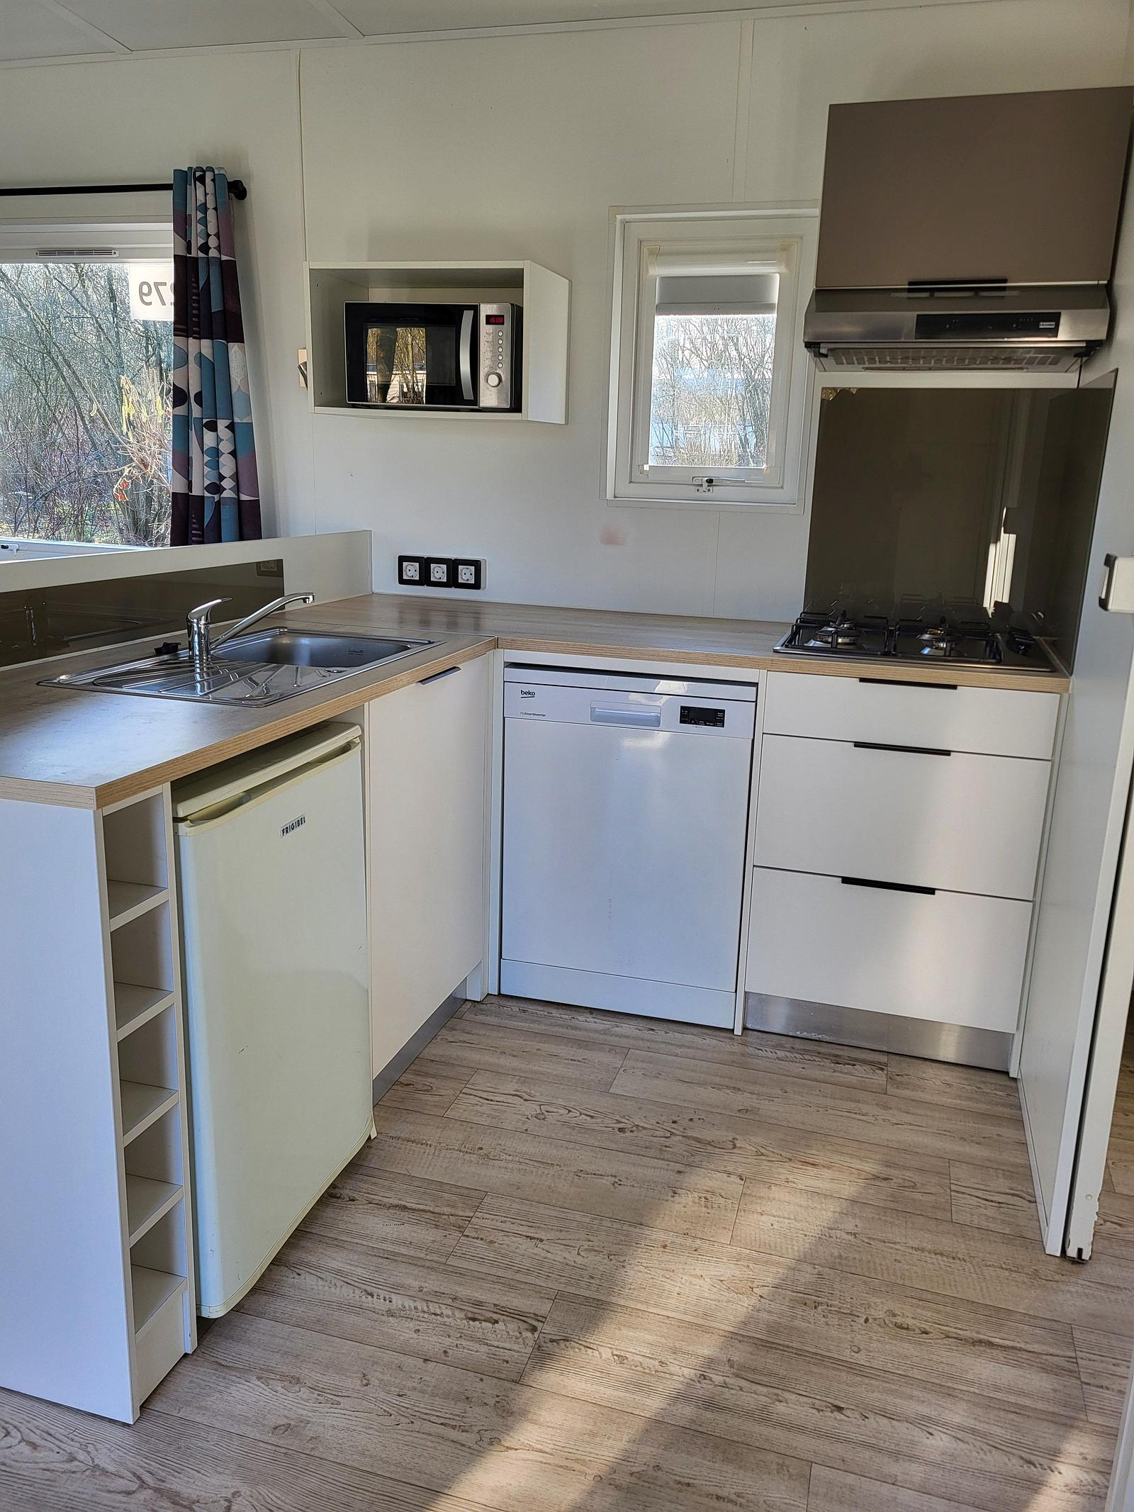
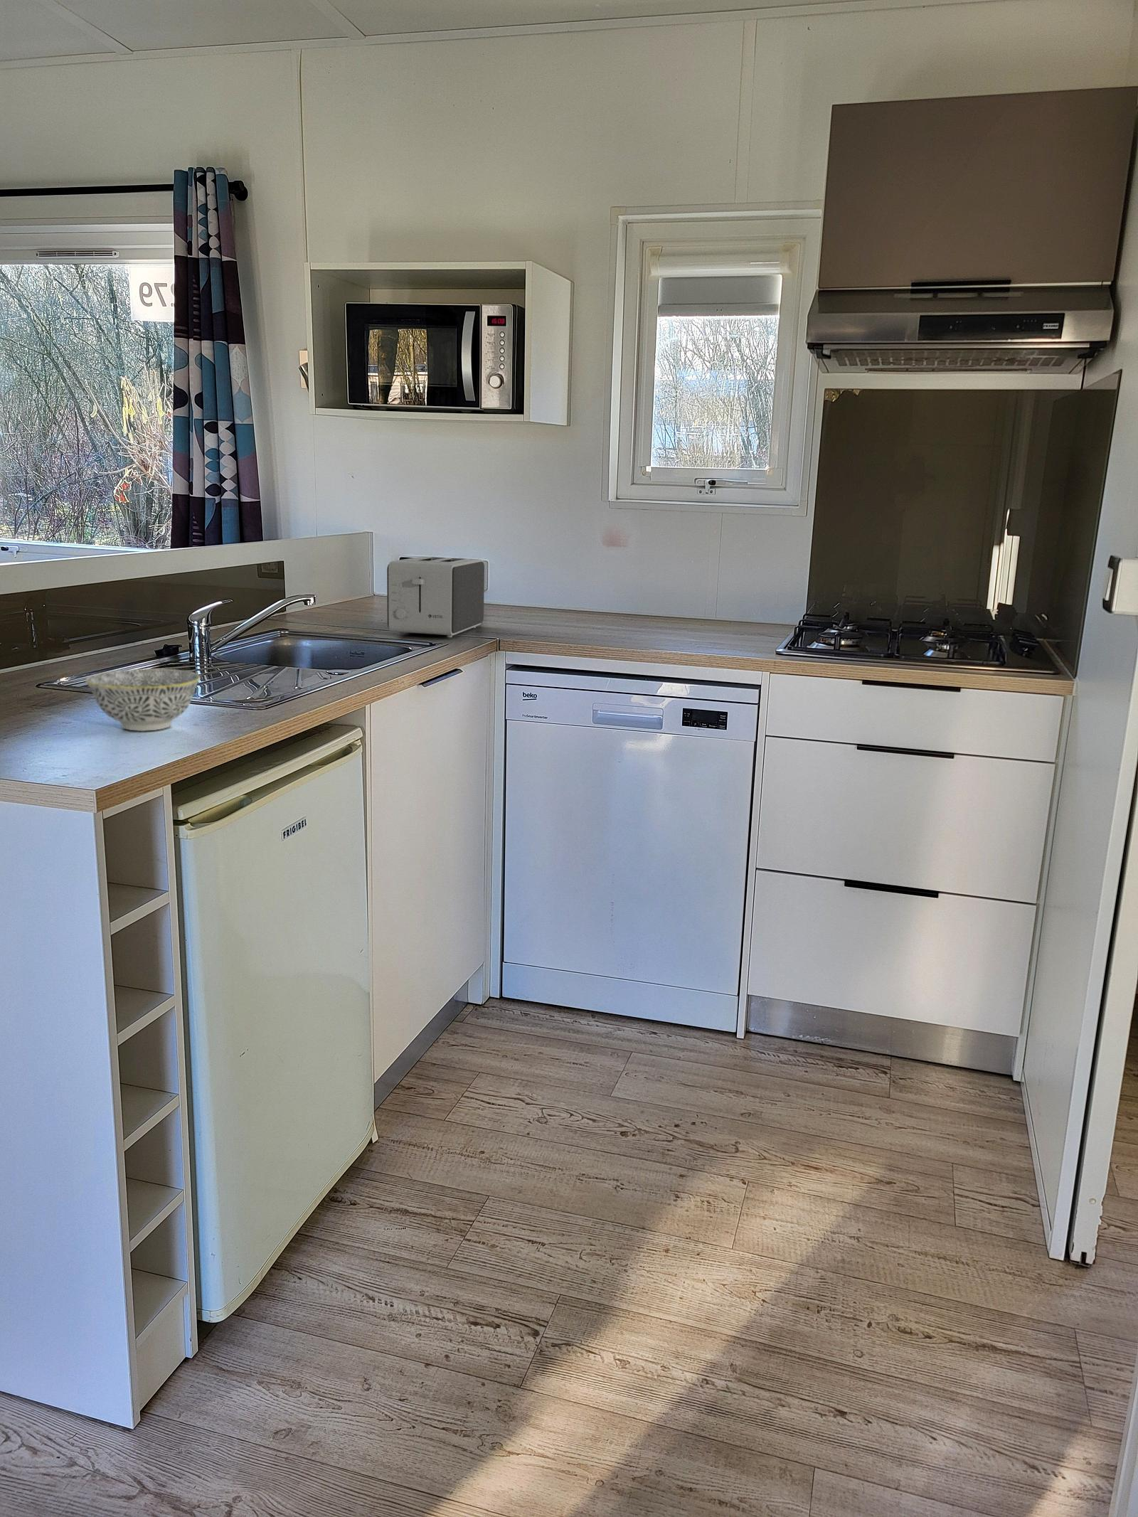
+ bowl (145, 702)
+ toaster (435, 597)
